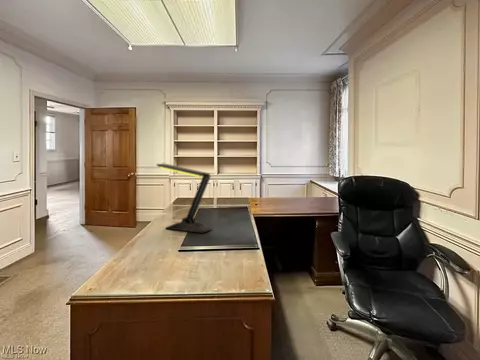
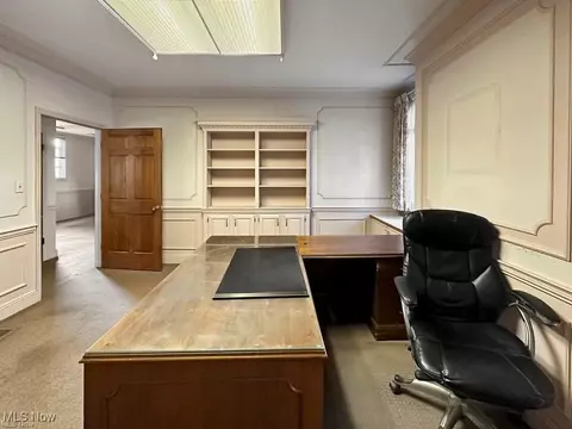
- desk lamp (193, 199)
